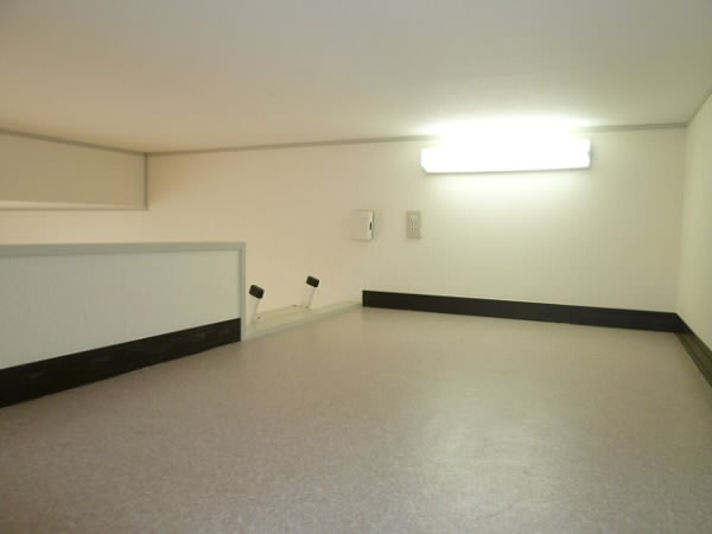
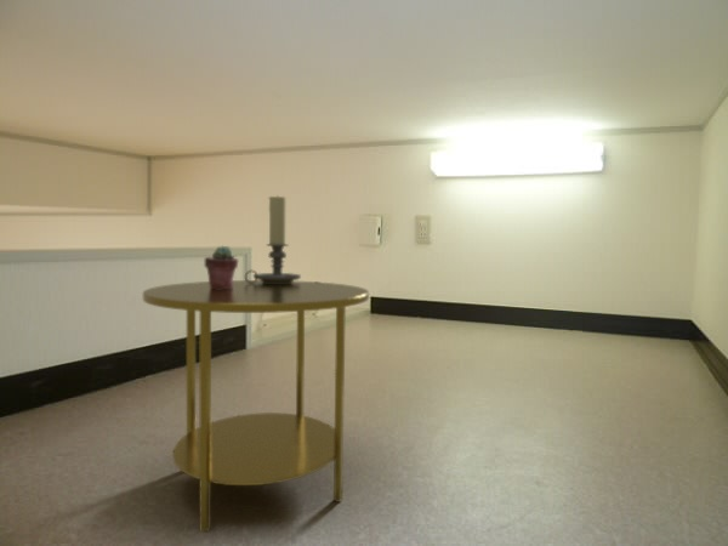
+ potted succulent (221, 266)
+ candle holder (272, 238)
+ side table (263, 413)
